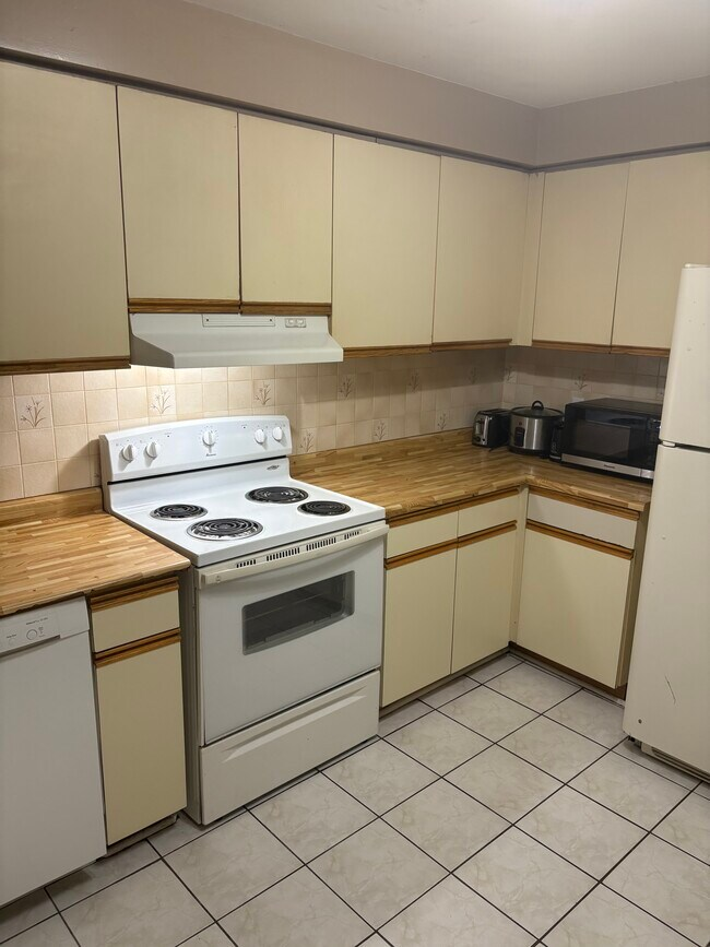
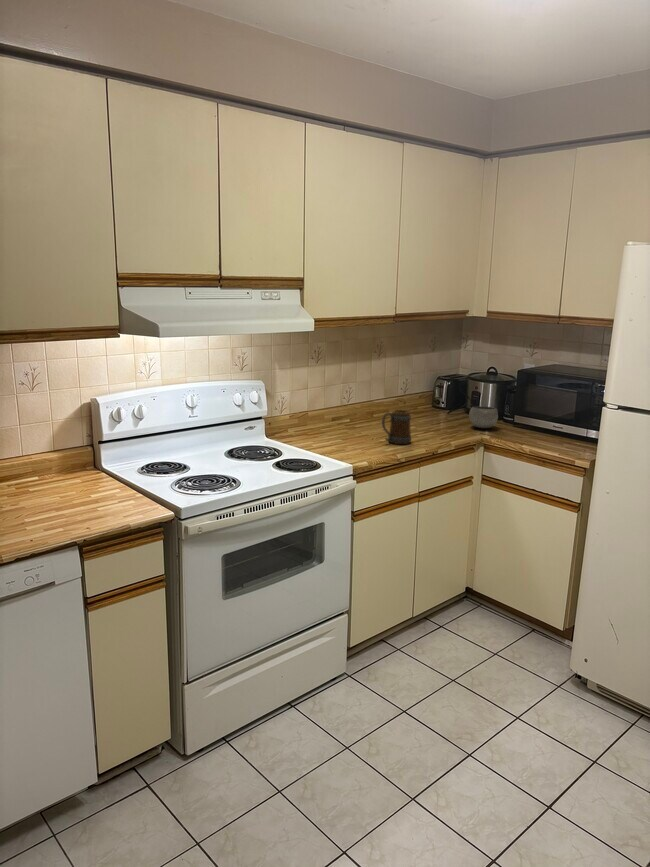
+ mug (396, 426)
+ bowl (483, 417)
